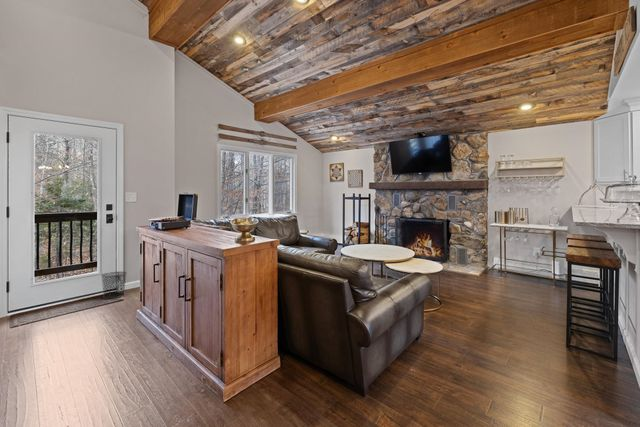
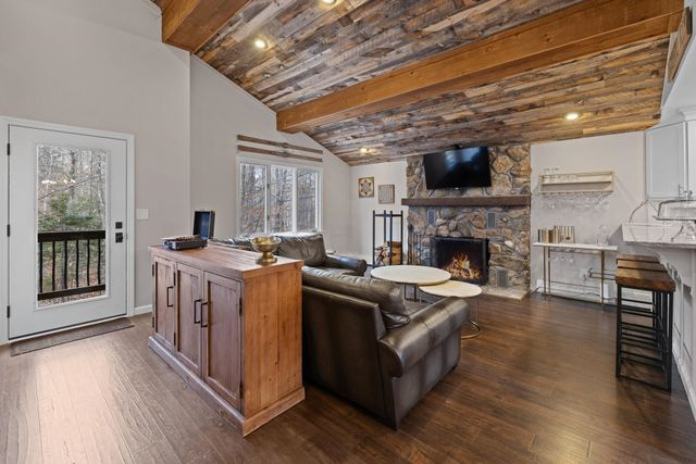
- waste bin (114, 284)
